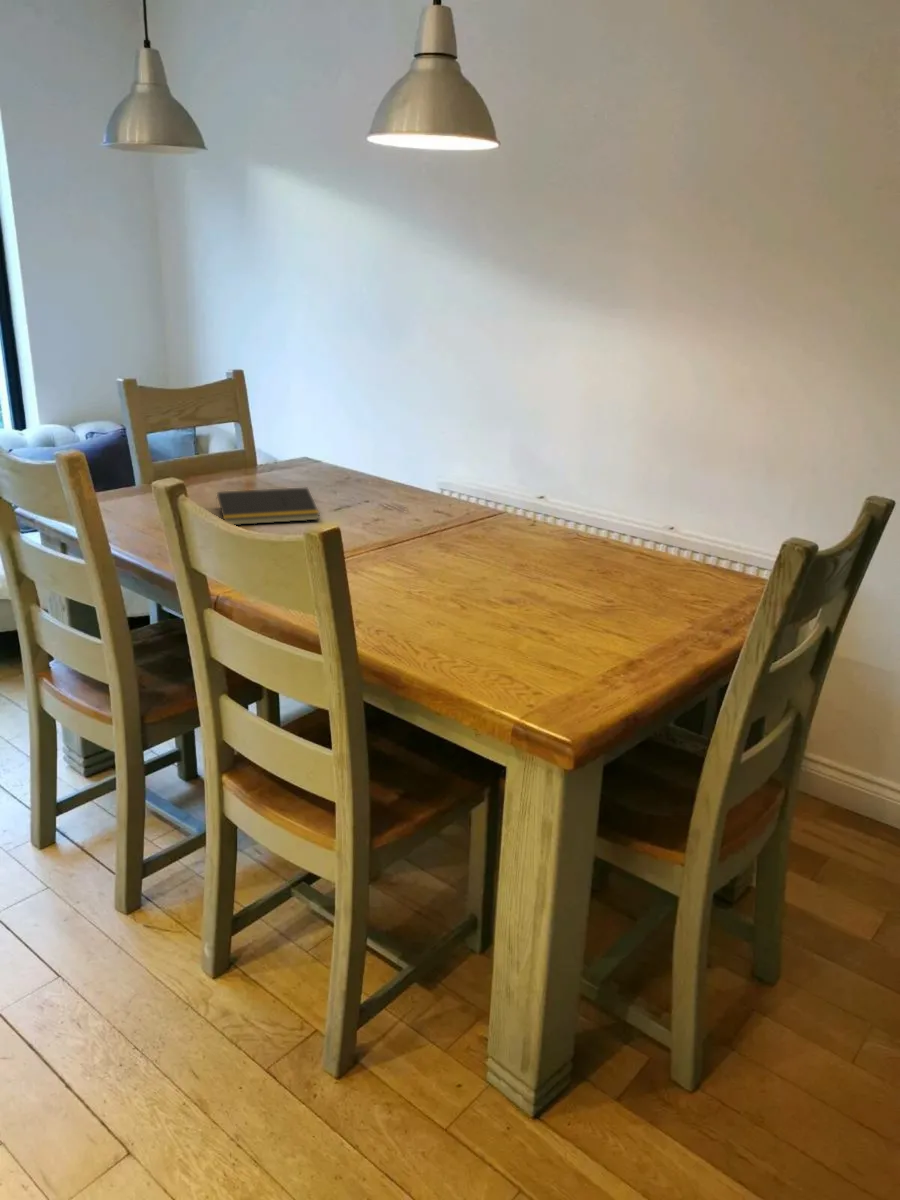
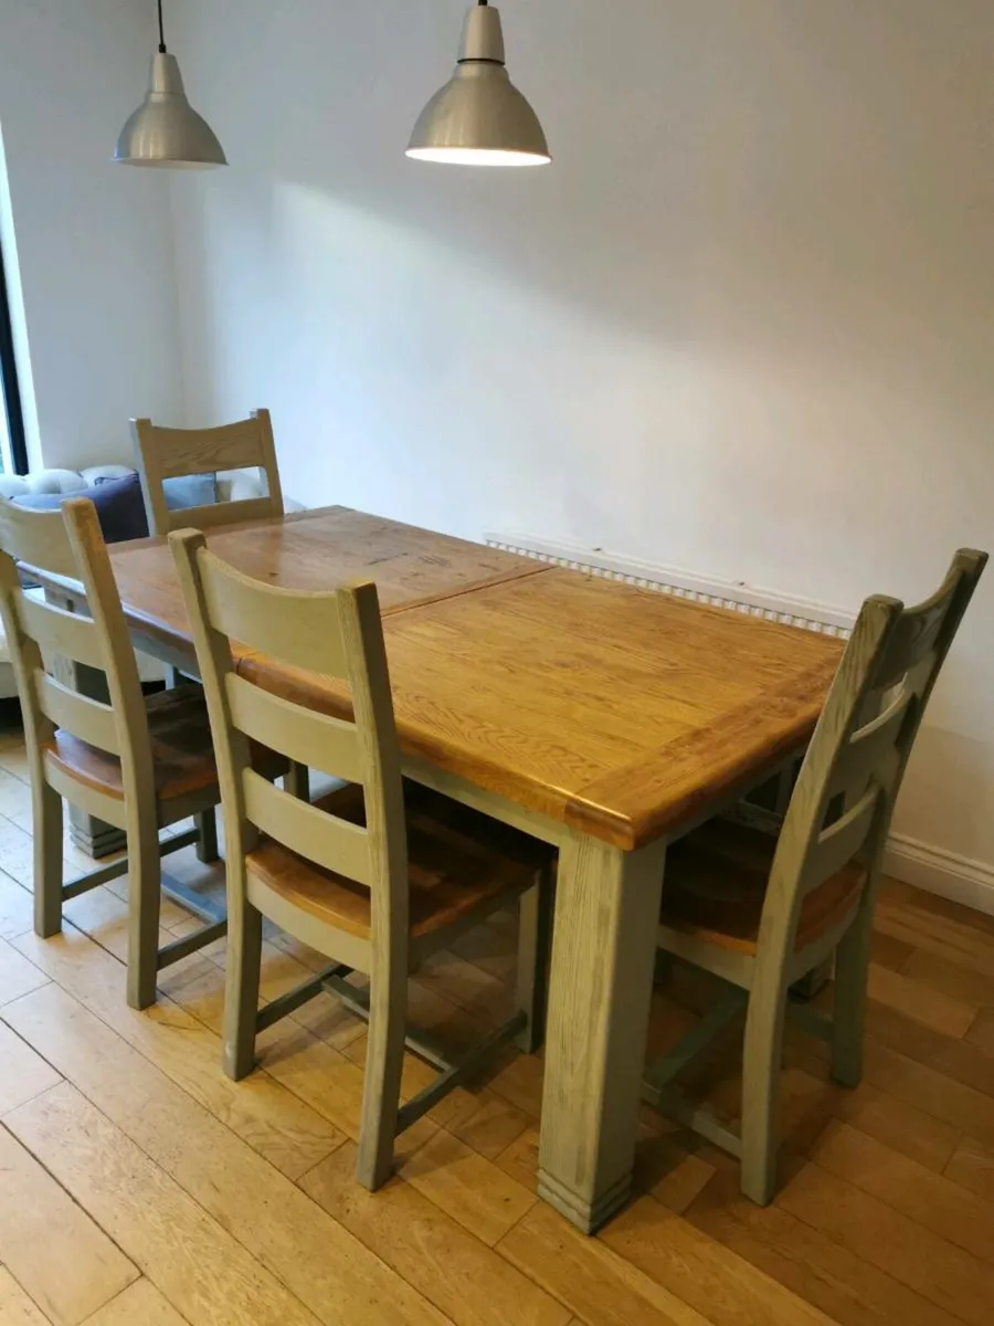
- notepad (268, 505)
